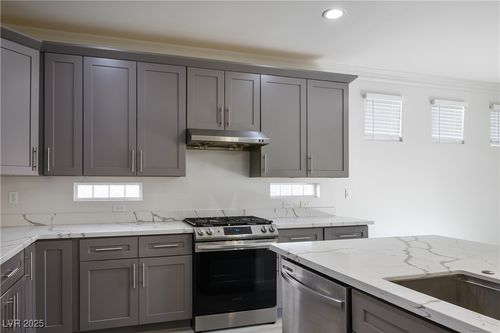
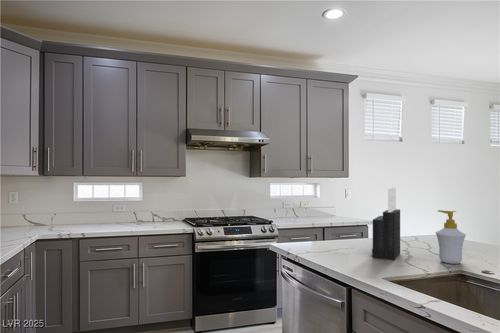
+ soap bottle (450, 236)
+ knife block (384, 221)
